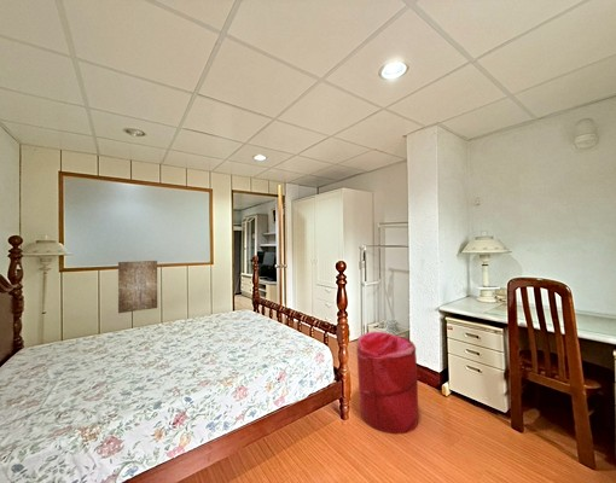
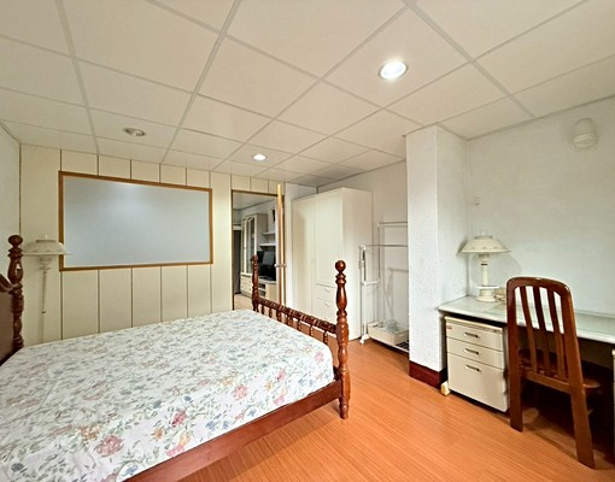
- wall art (138, 285)
- laundry hamper (385, 377)
